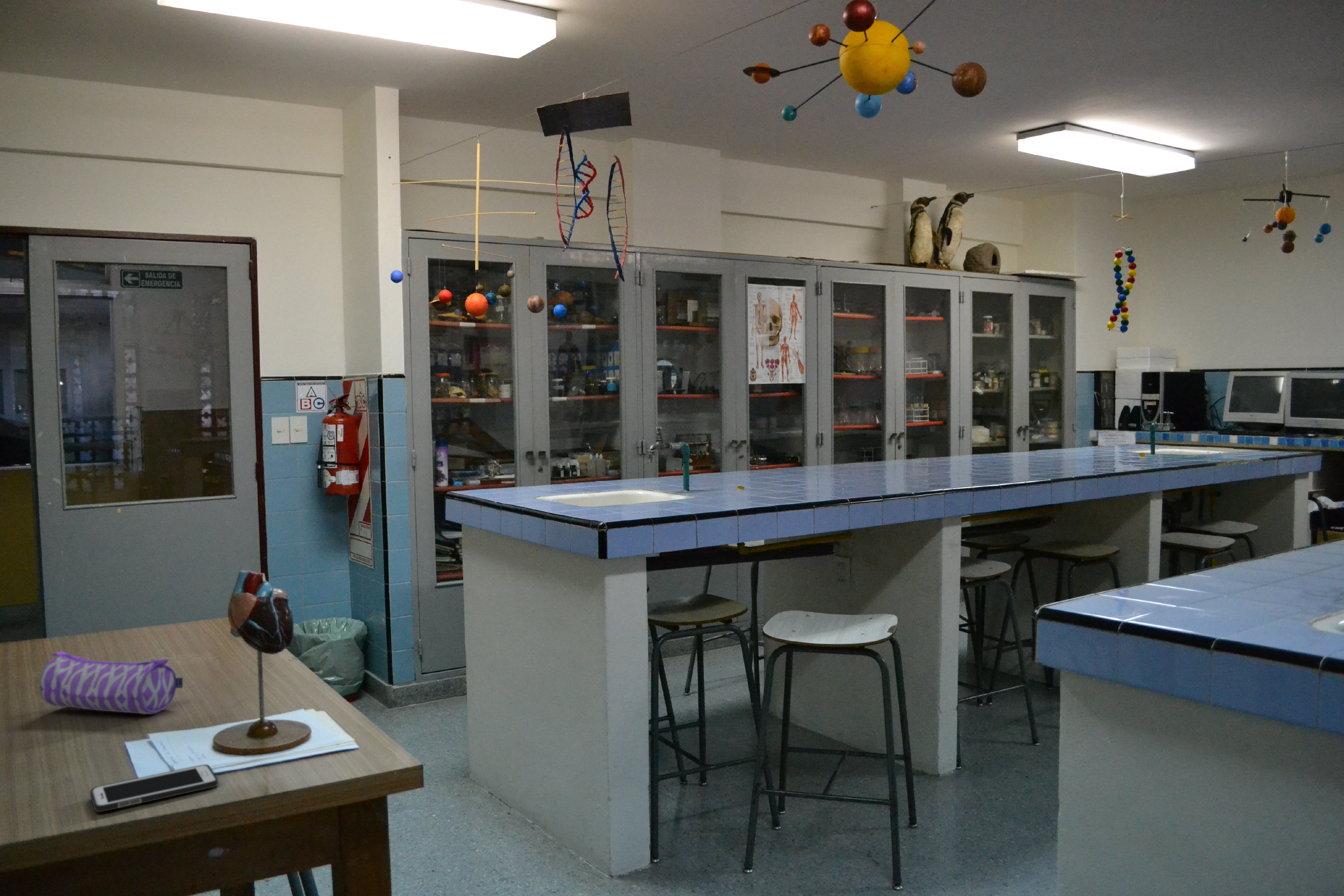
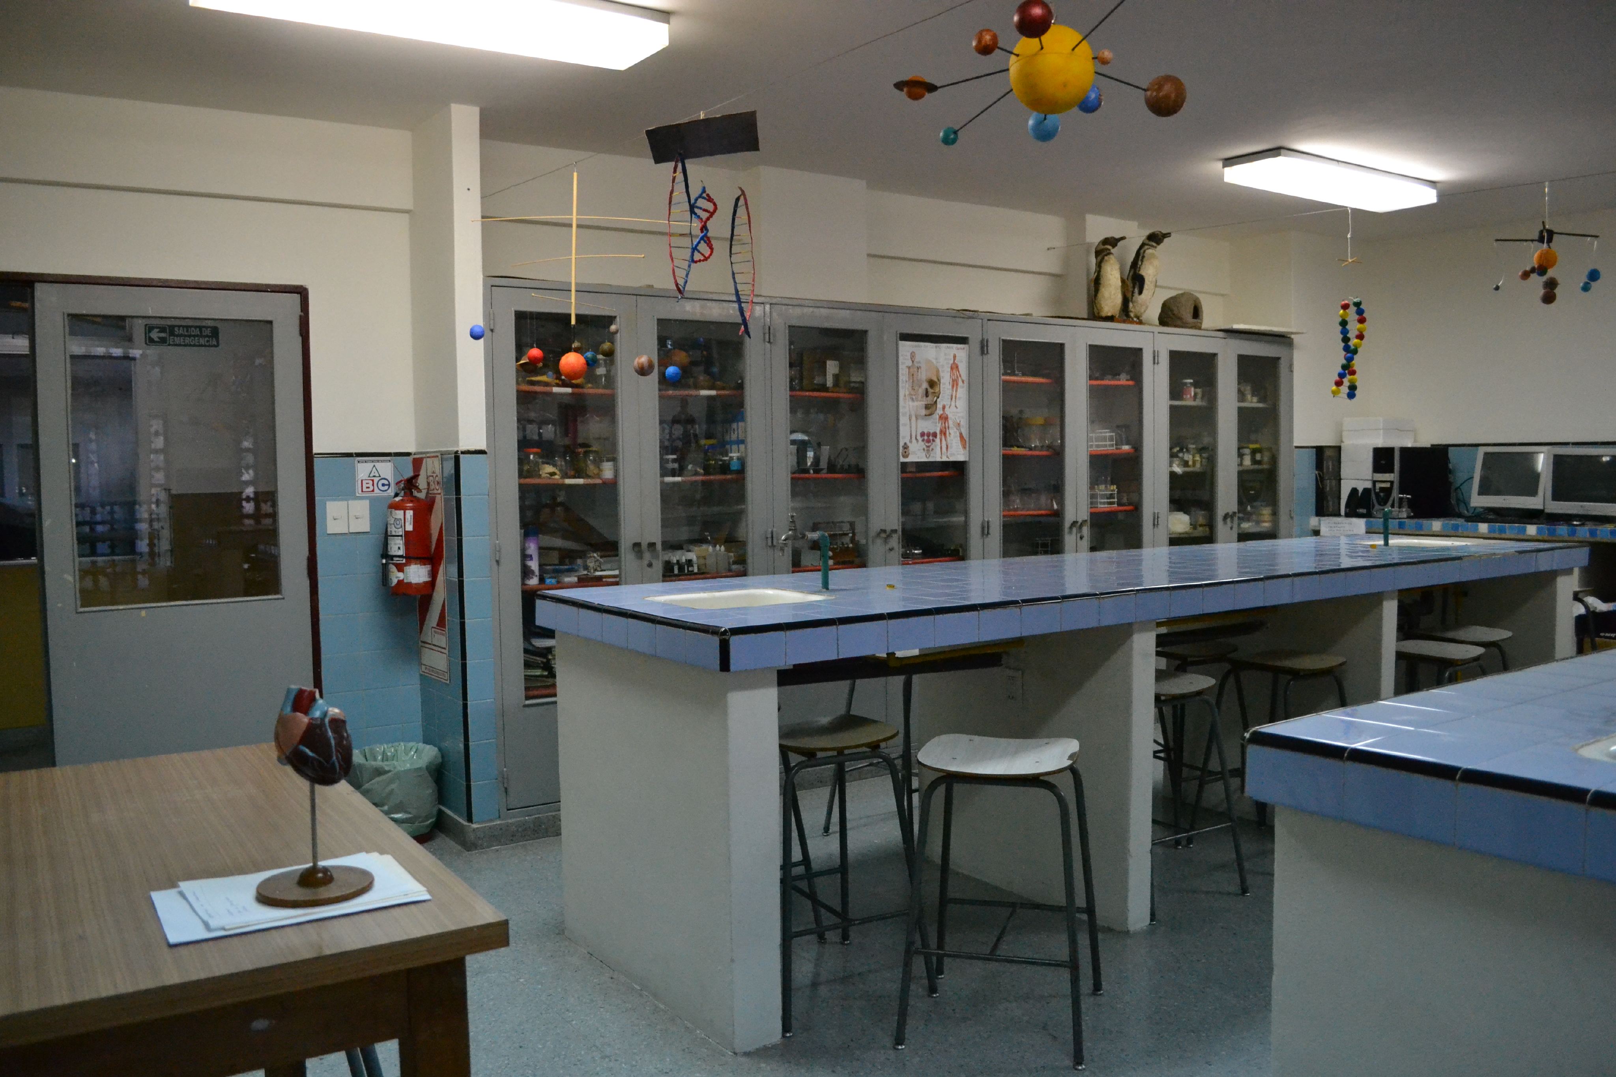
- pencil case (109, 683)
- cell phone (155, 787)
